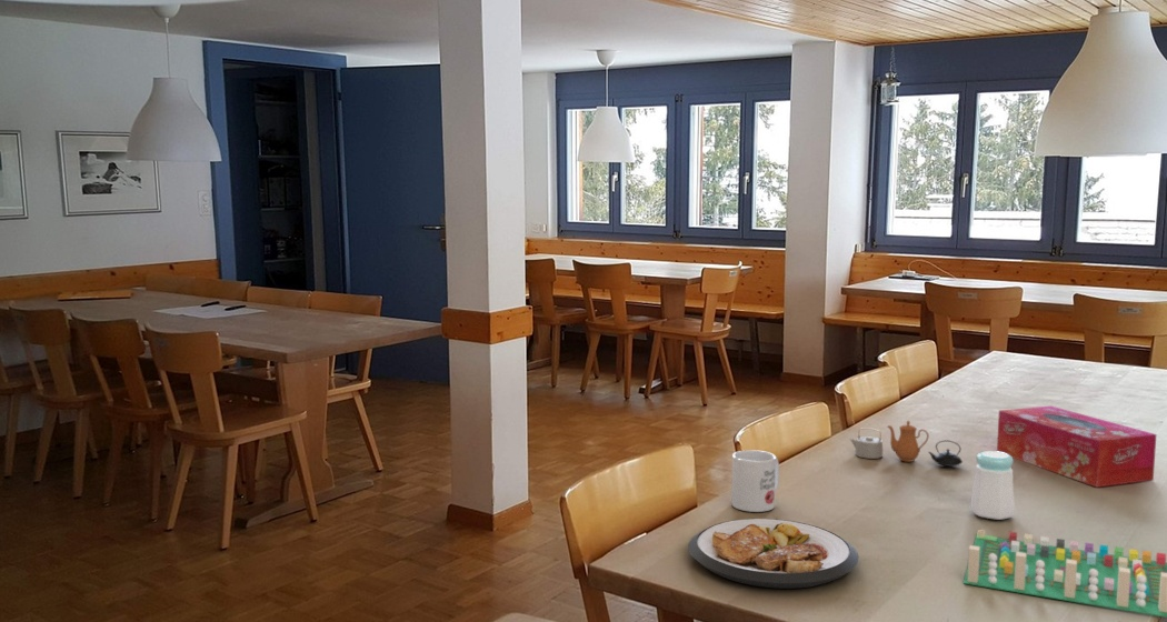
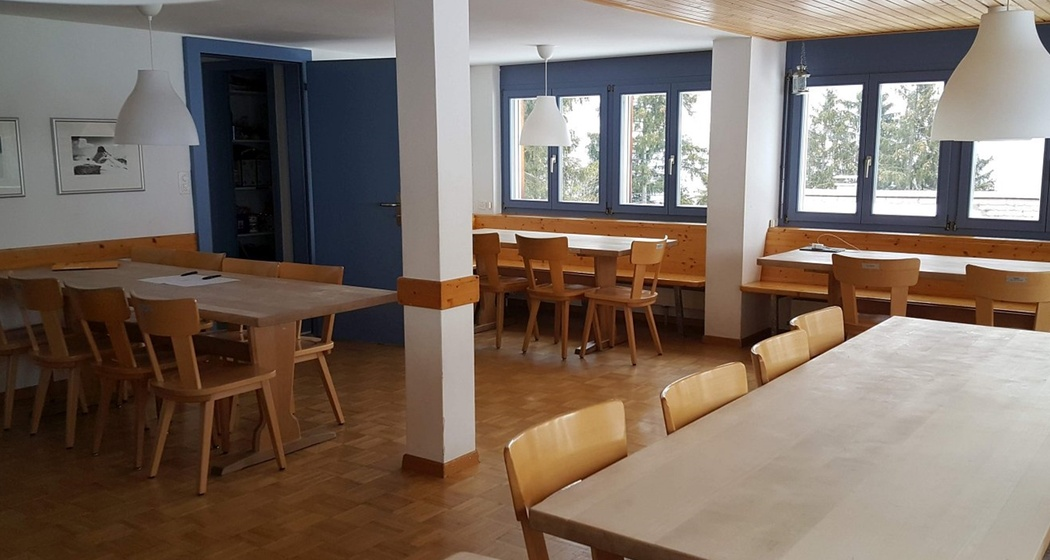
- plate (771, 544)
- teapot (905, 440)
- mug (758, 478)
- board game (1070, 556)
- salt shaker (993, 484)
- tissue box (1071, 443)
